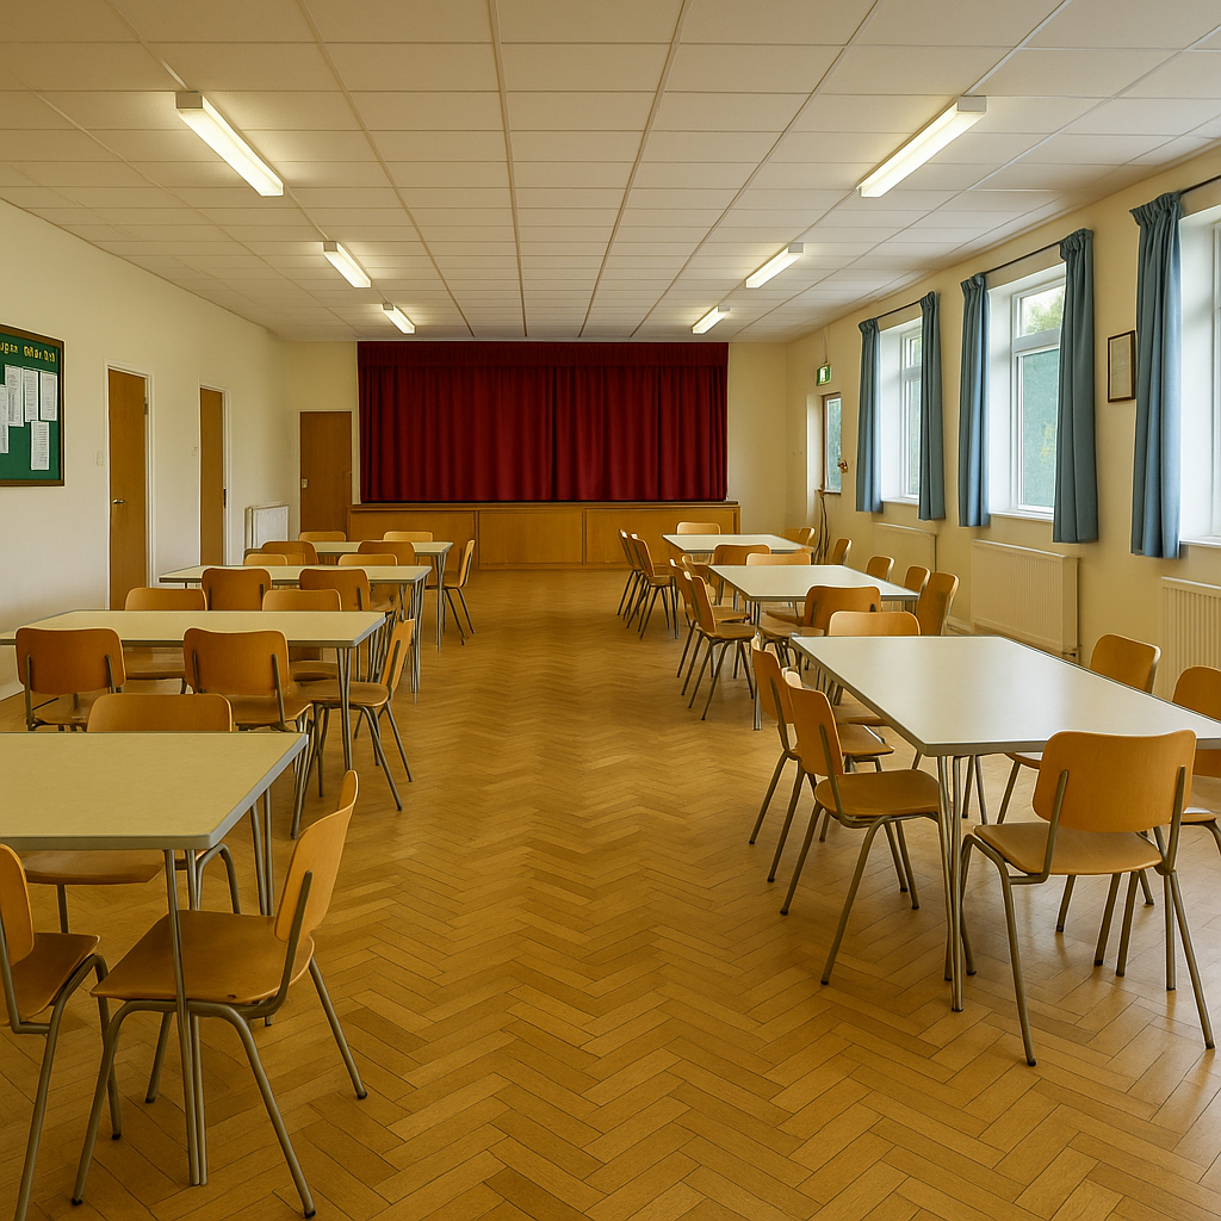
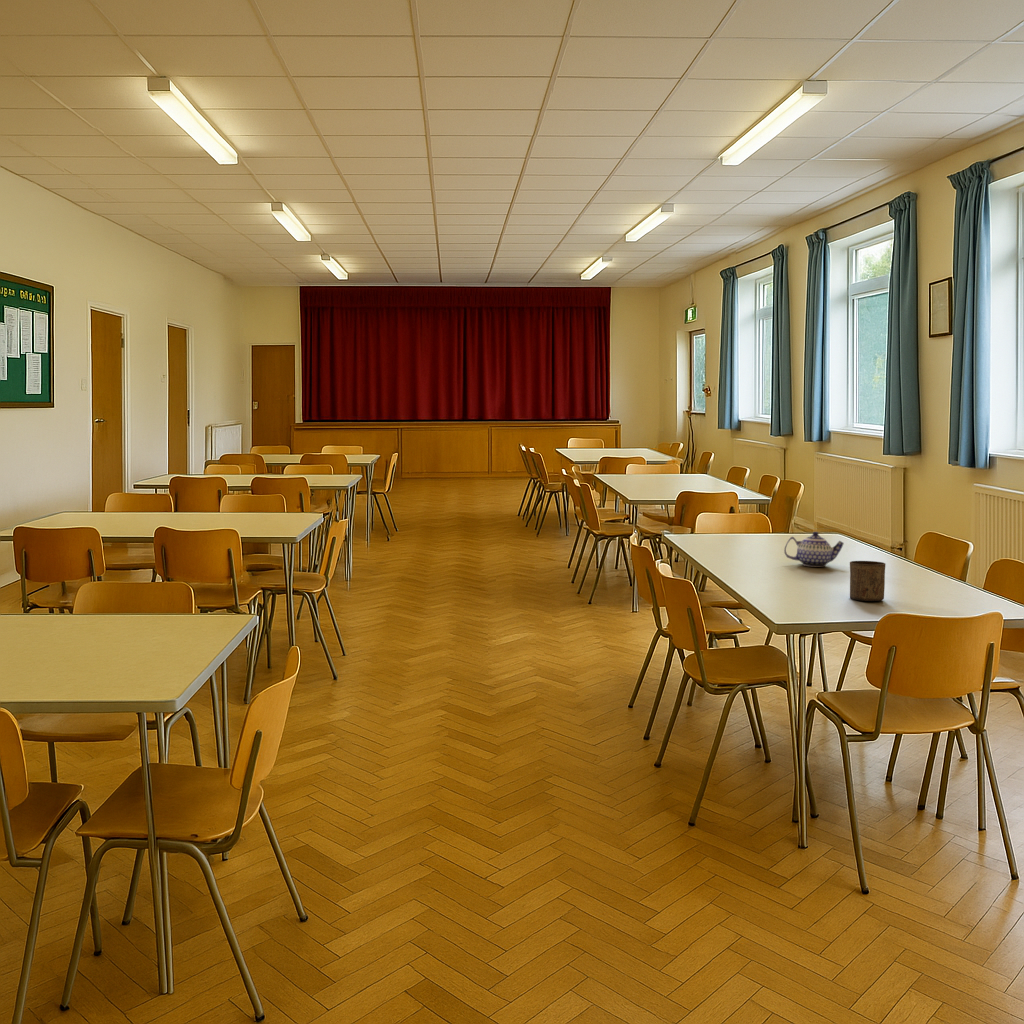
+ cup (866, 580)
+ teapot (813, 548)
